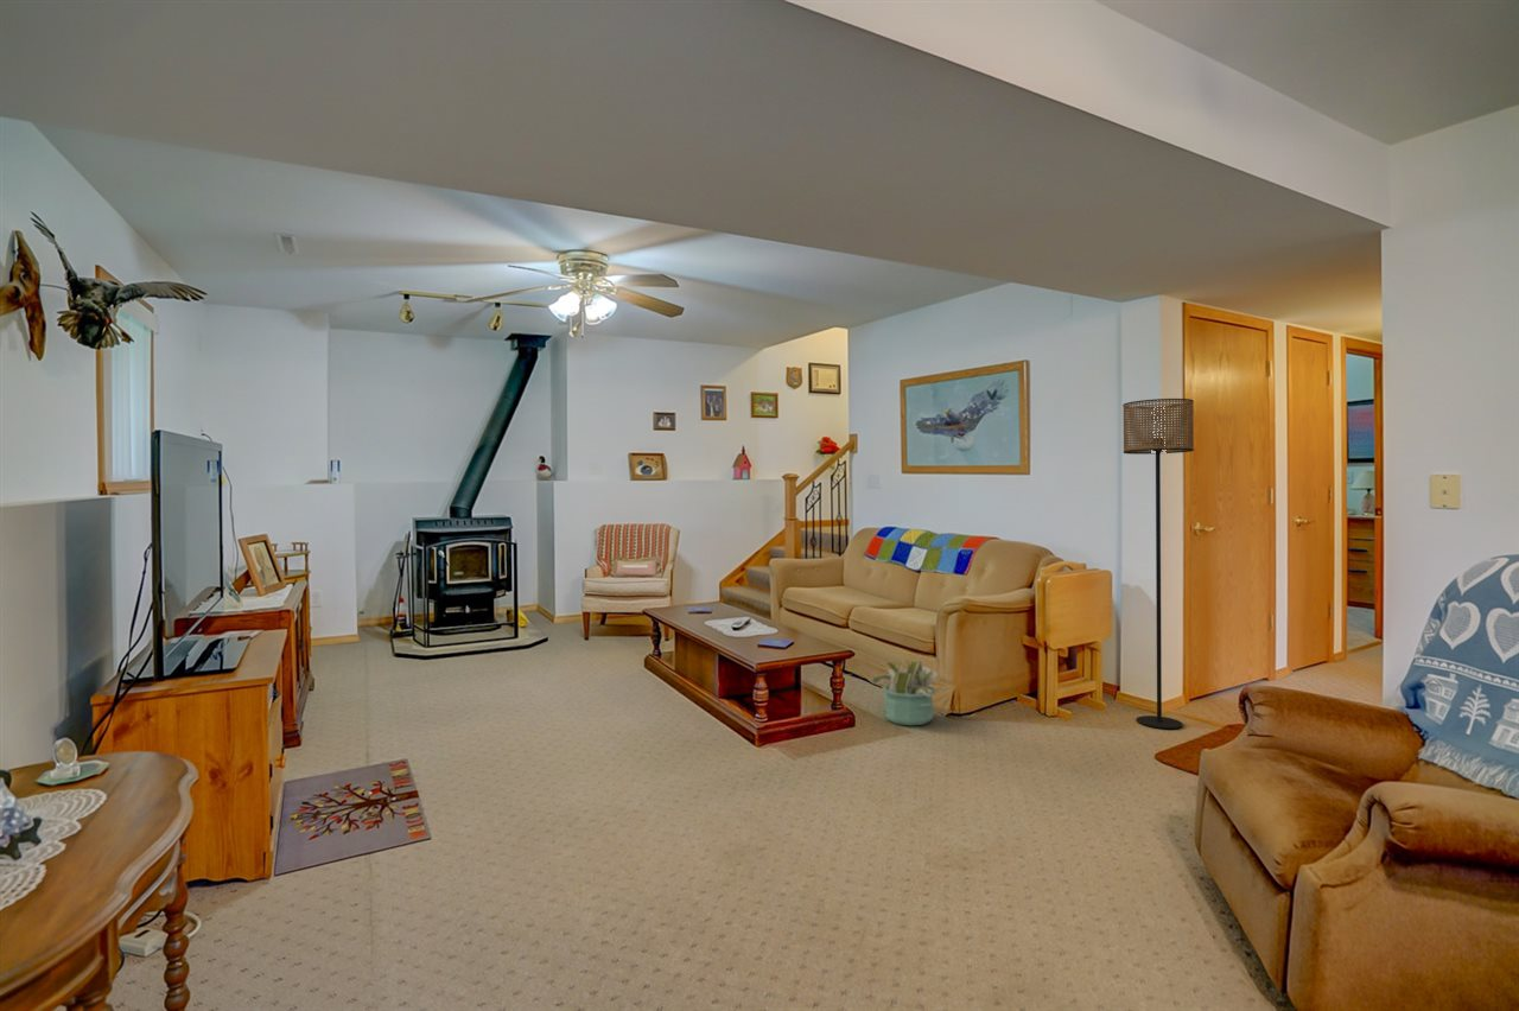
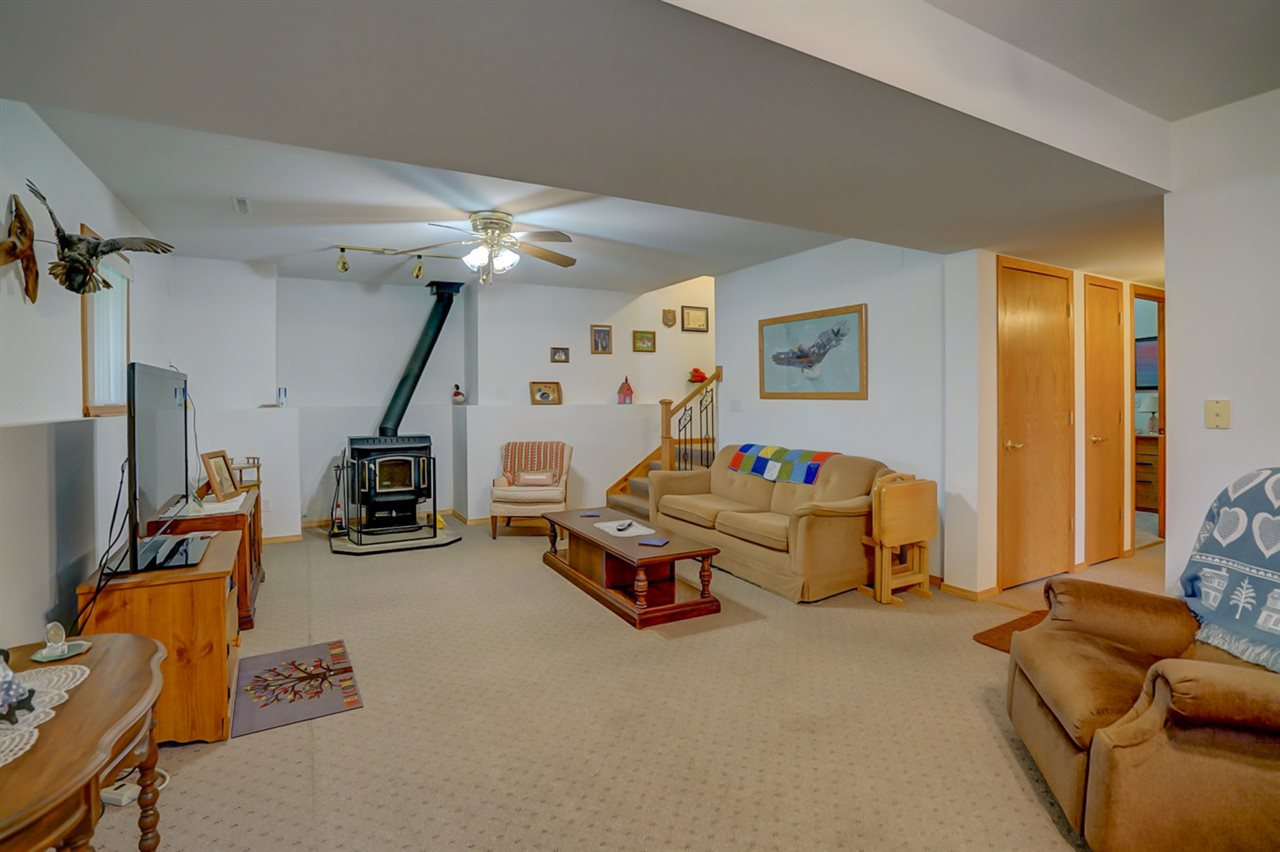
- decorative plant (908, 691)
- floor lamp (1158, 562)
